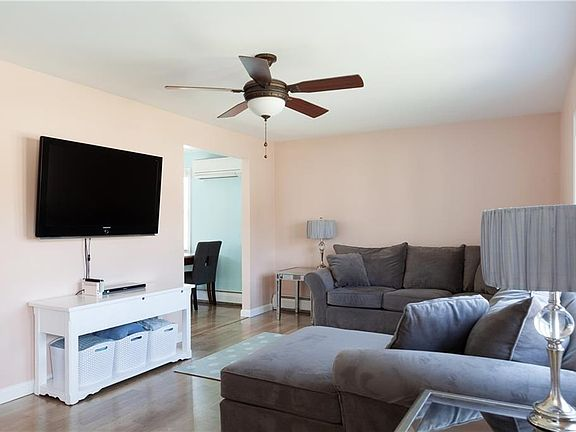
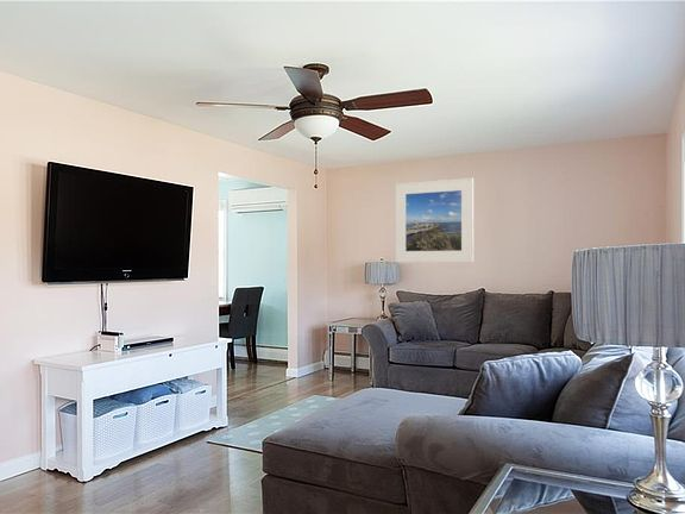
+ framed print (433, 221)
